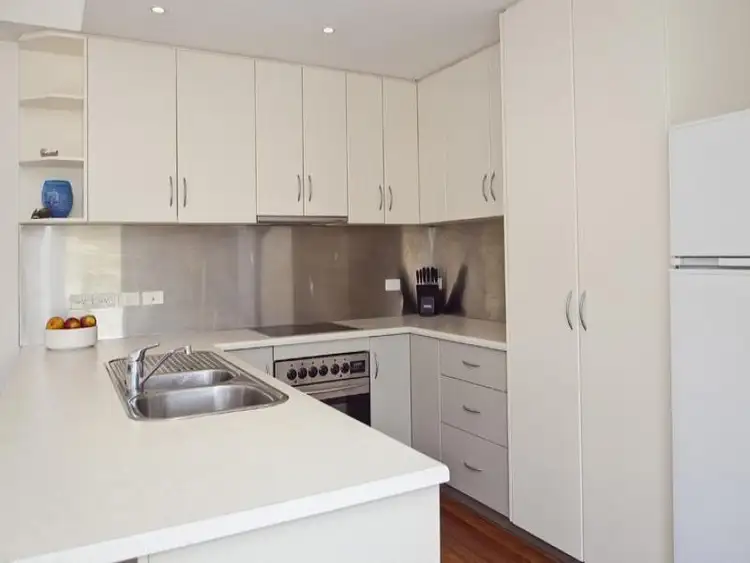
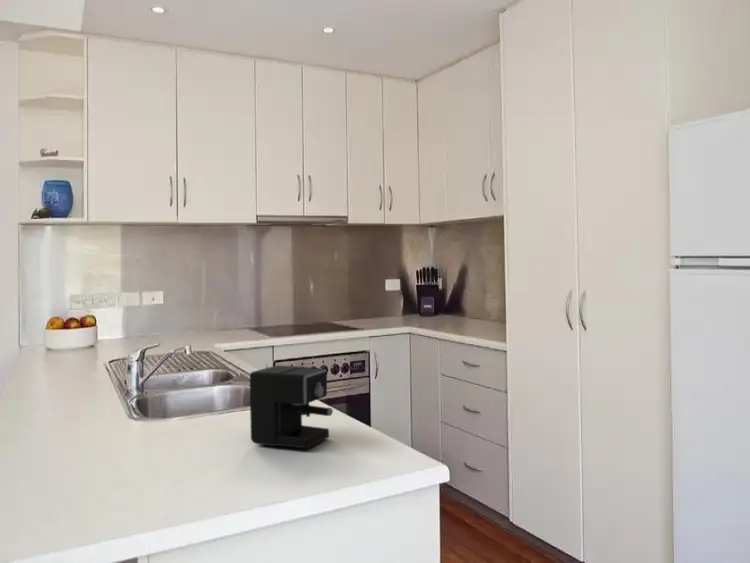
+ coffee maker (305, 397)
